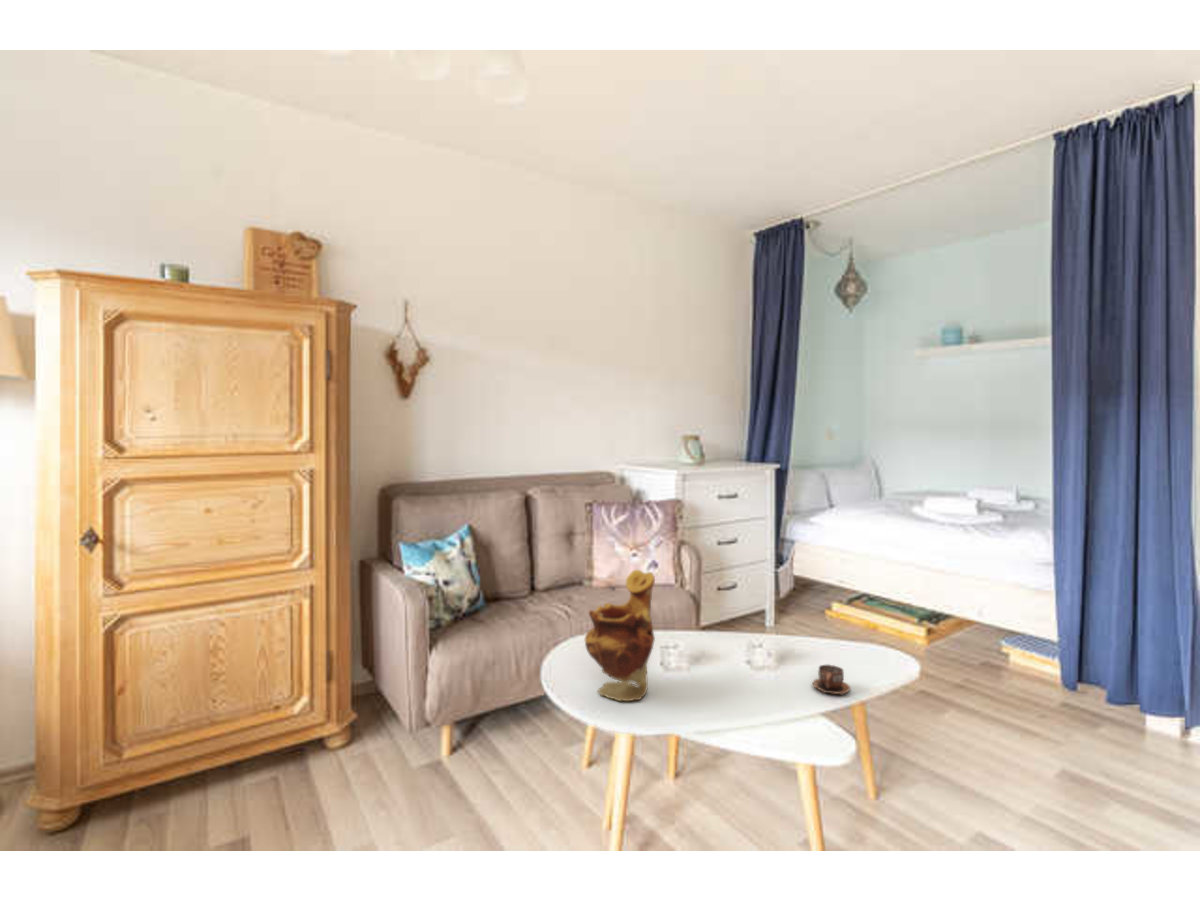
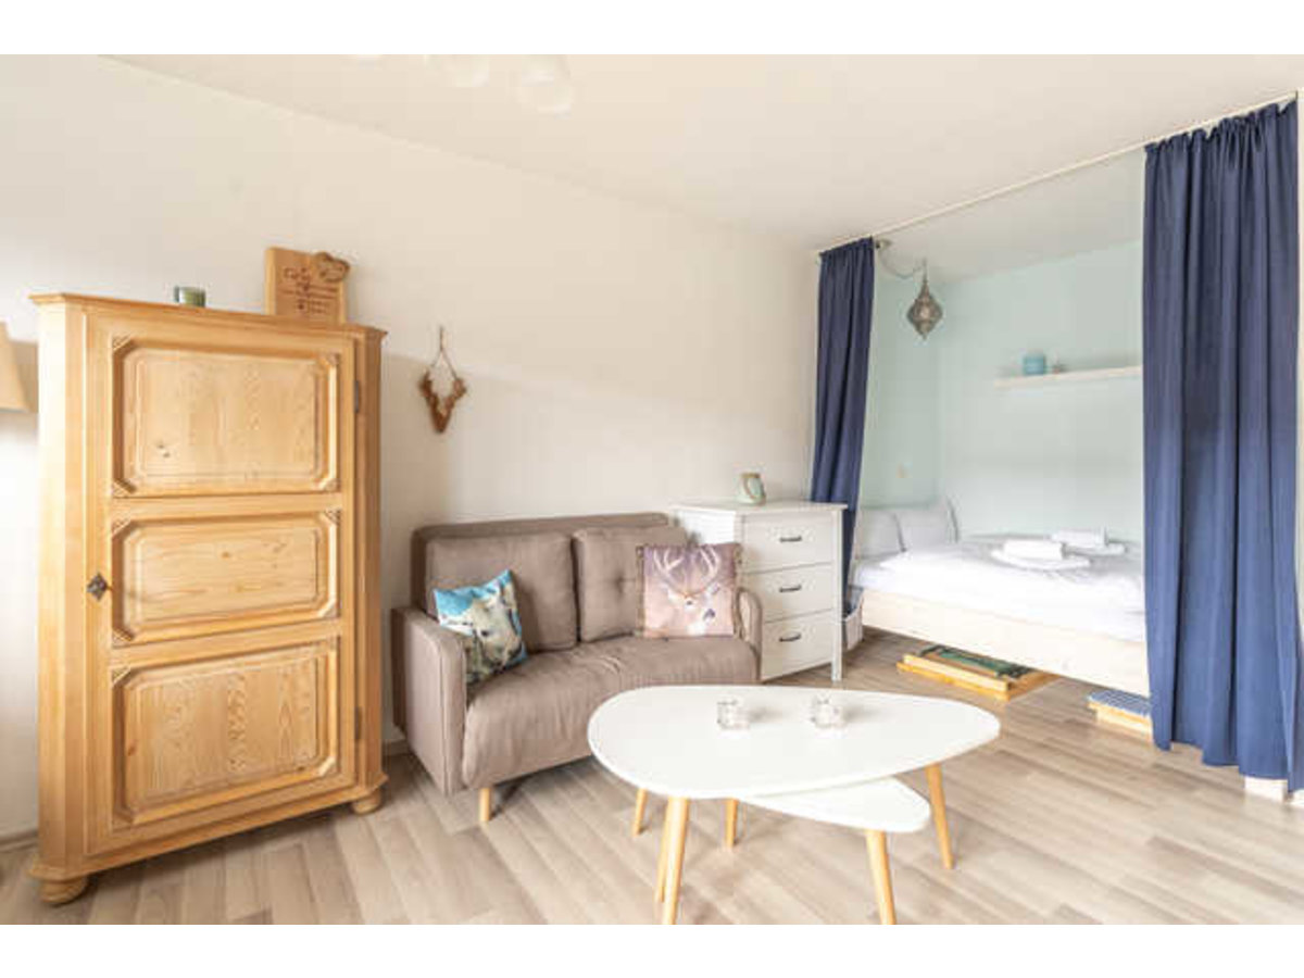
- cup (830, 678)
- vase (620, 633)
